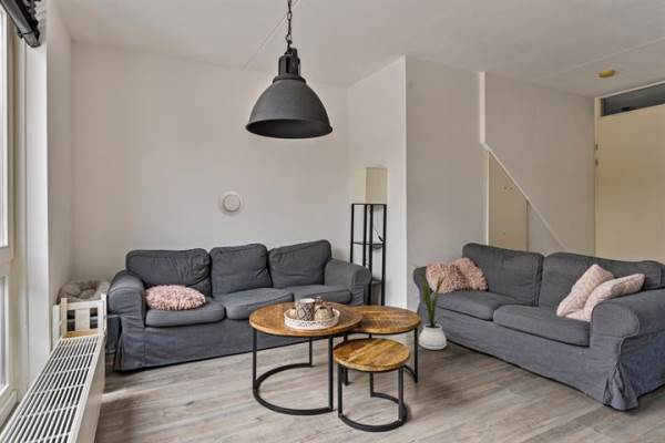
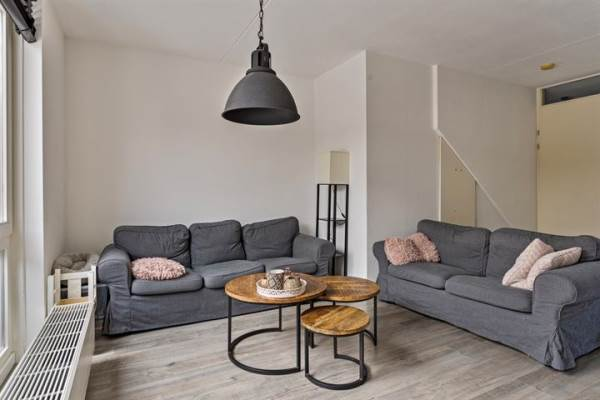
- house plant (430, 305)
- decorative plate (232, 203)
